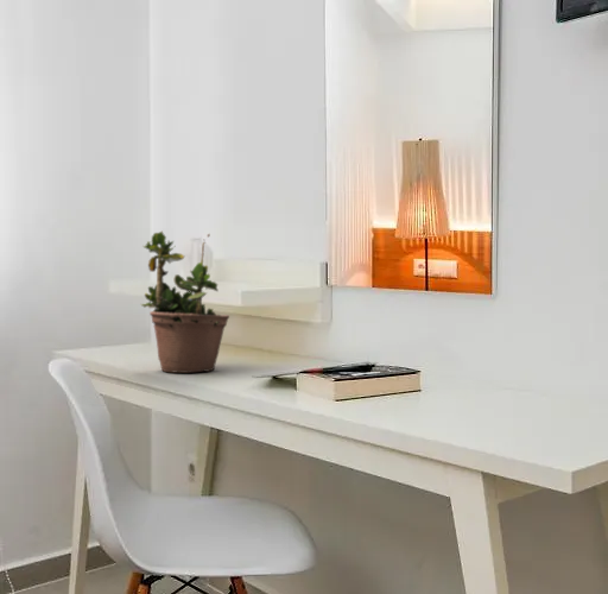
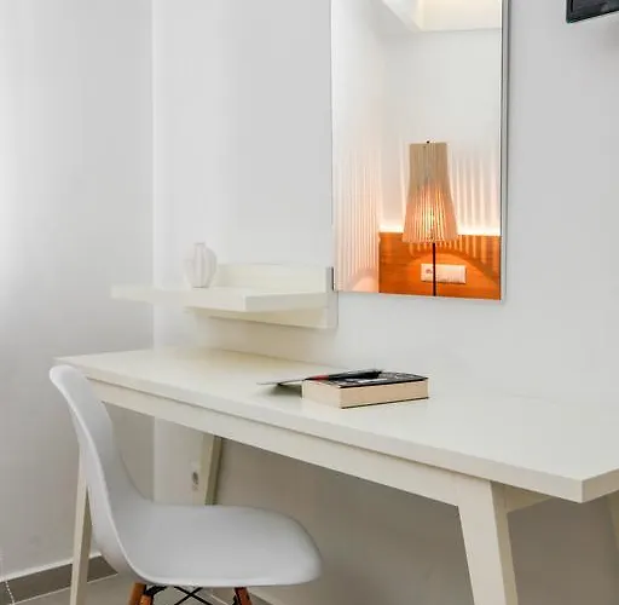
- potted plant (188, 293)
